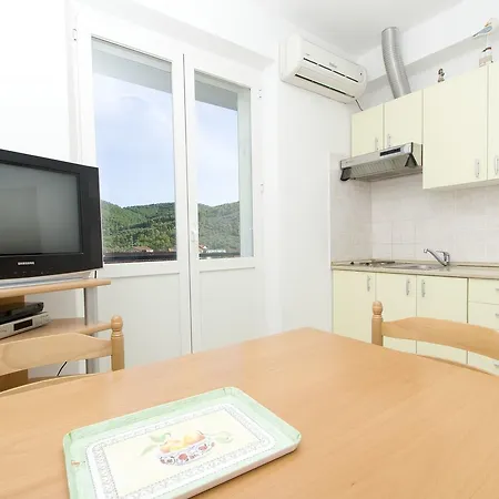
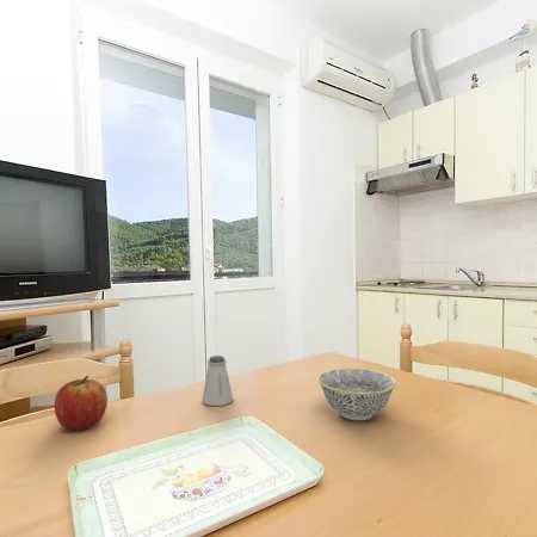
+ saltshaker (217, 378)
+ bowl (356, 396)
+ apple (80, 400)
